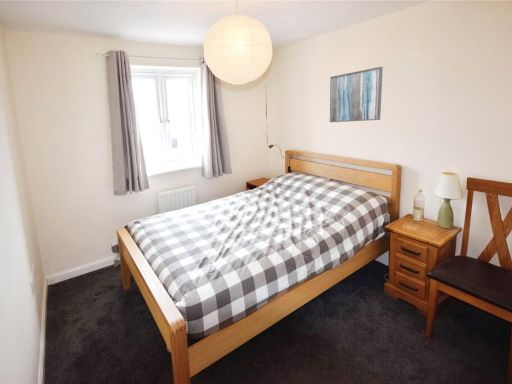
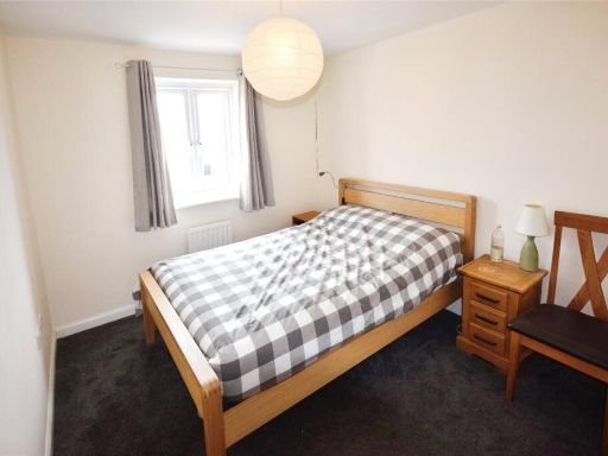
- wall art (353, 97)
